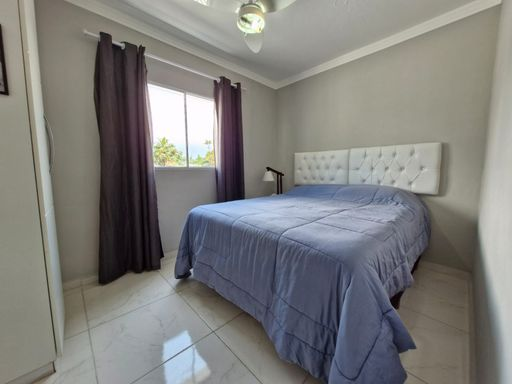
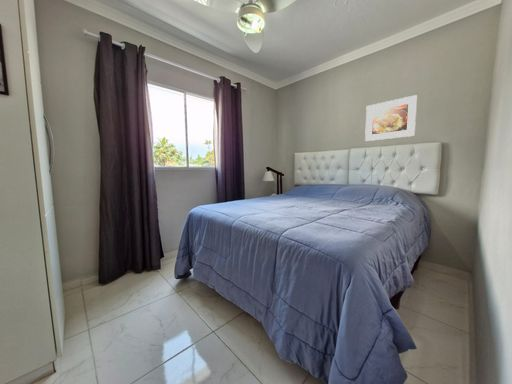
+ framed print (389, 120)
